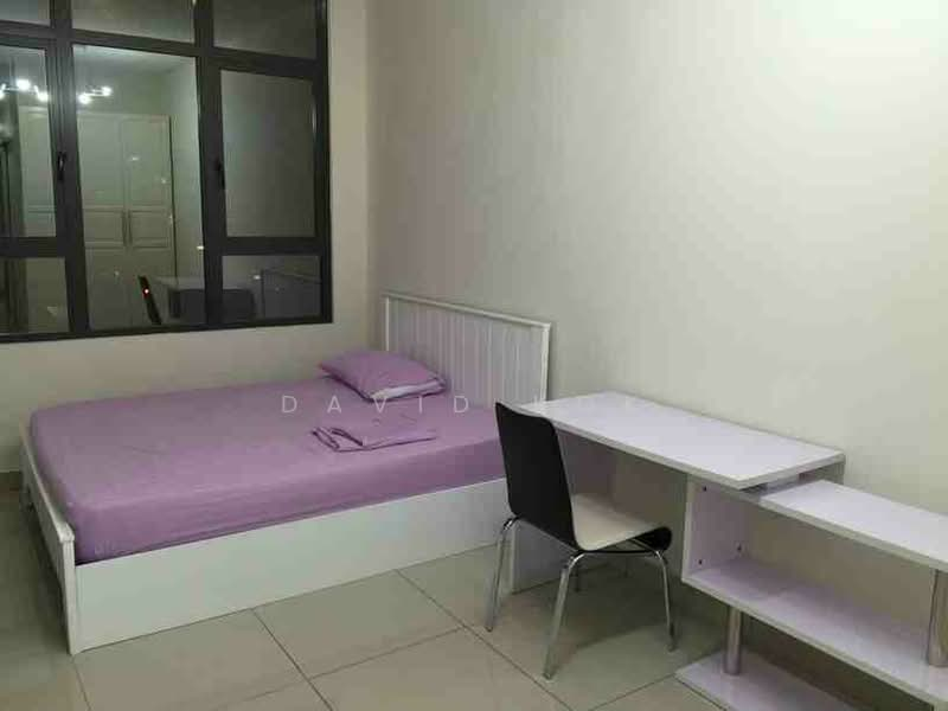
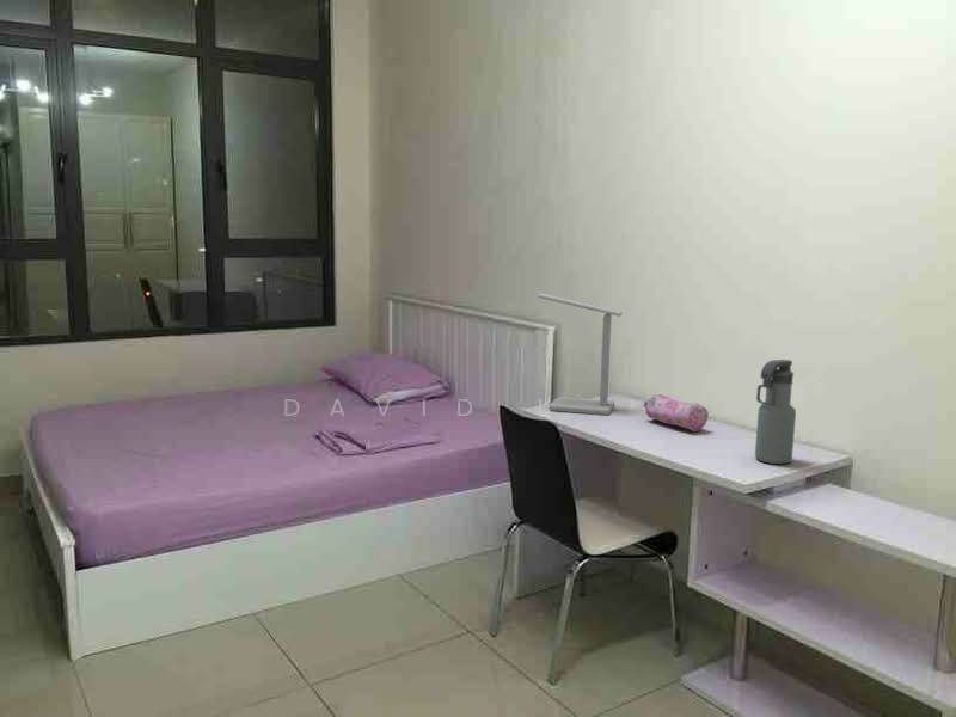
+ desk lamp (601, 357)
+ water bottle (776, 410)
+ pencil case (675, 411)
